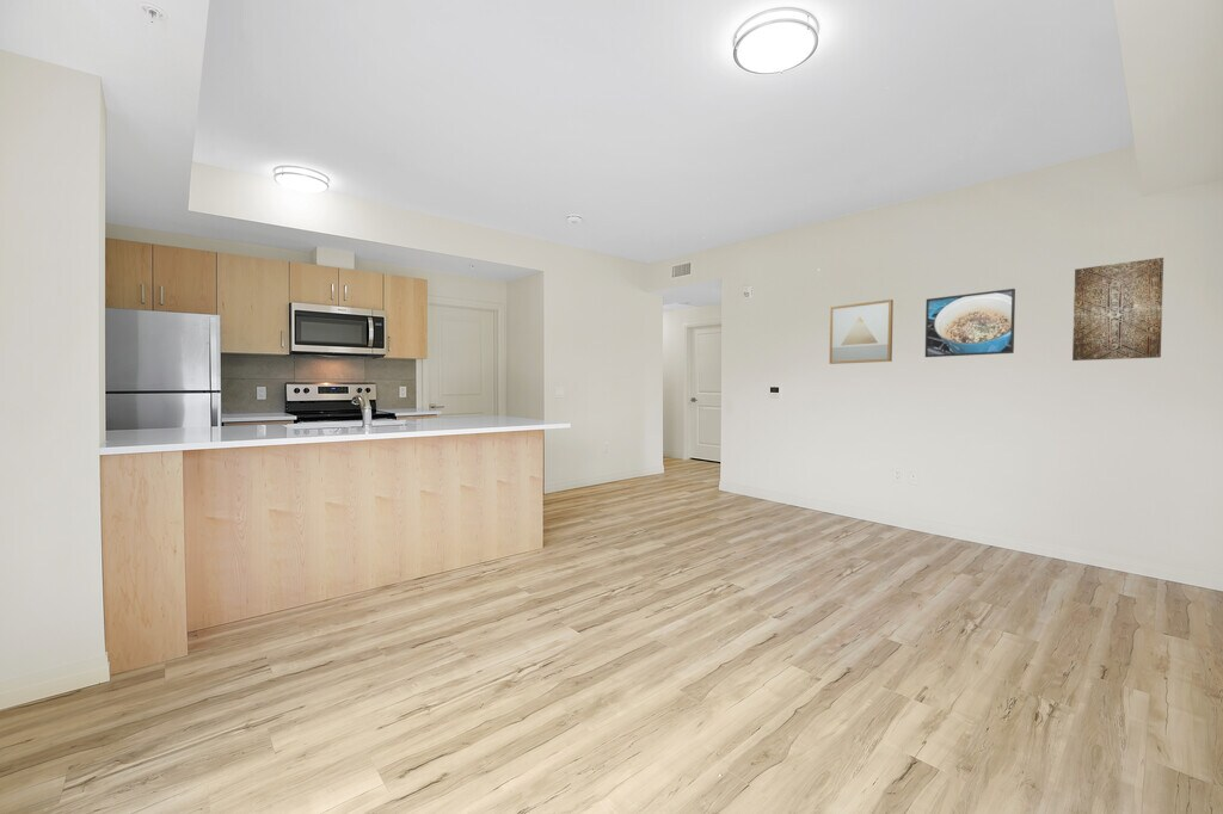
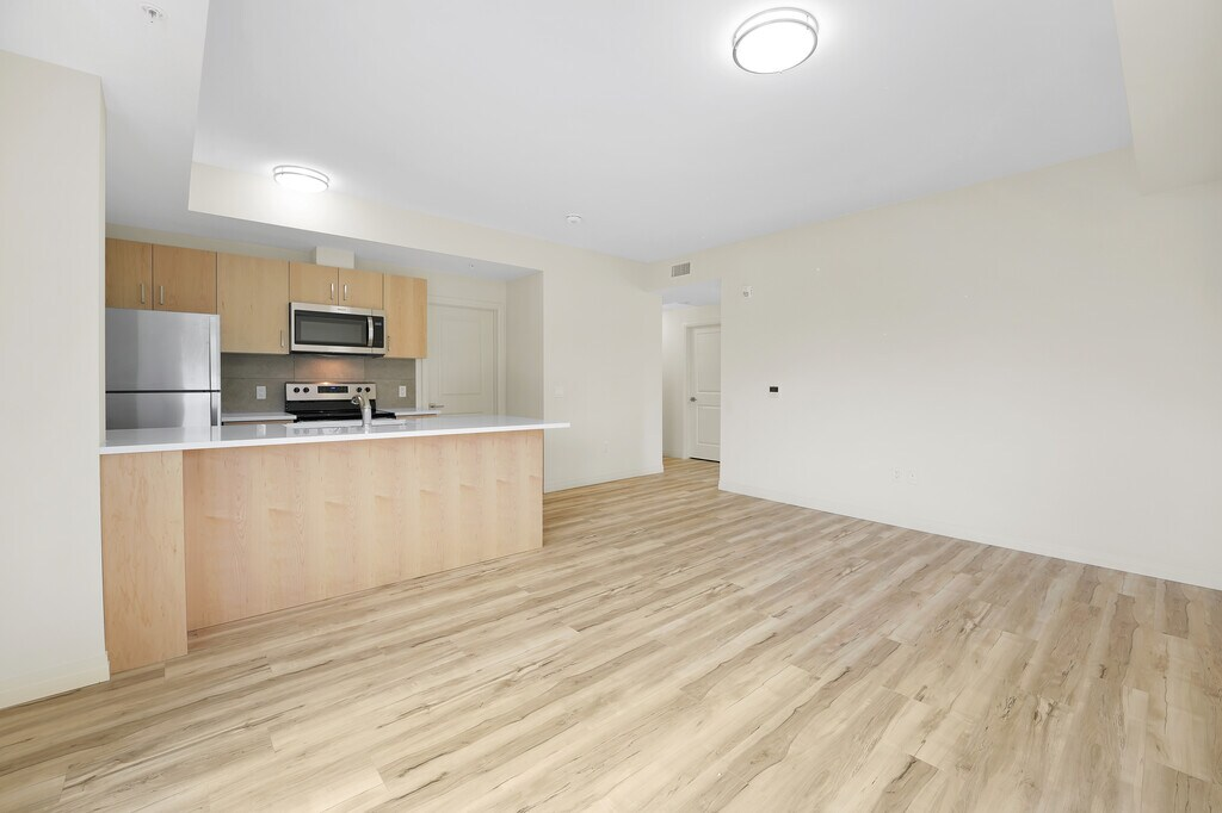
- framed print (967, 325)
- wall art (860, 333)
- wall art (1116, 312)
